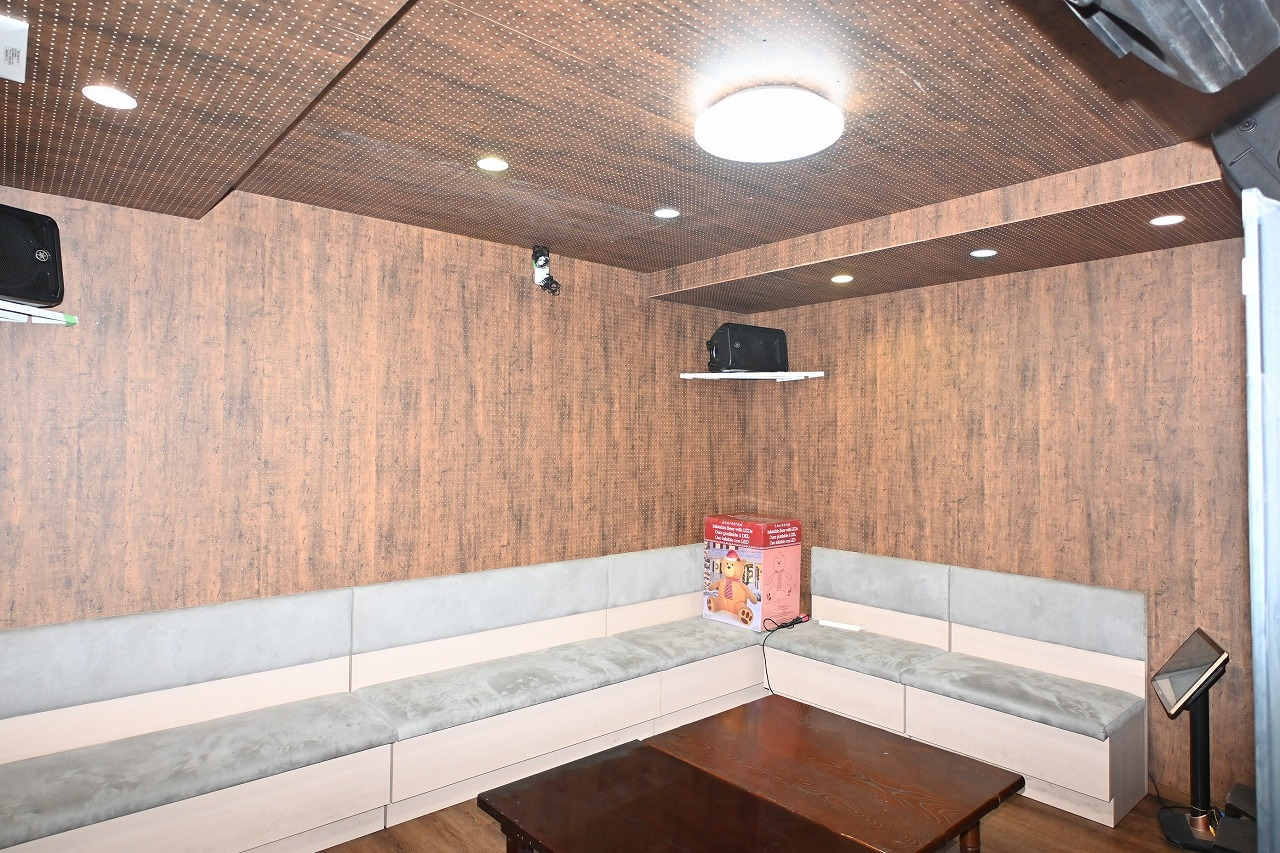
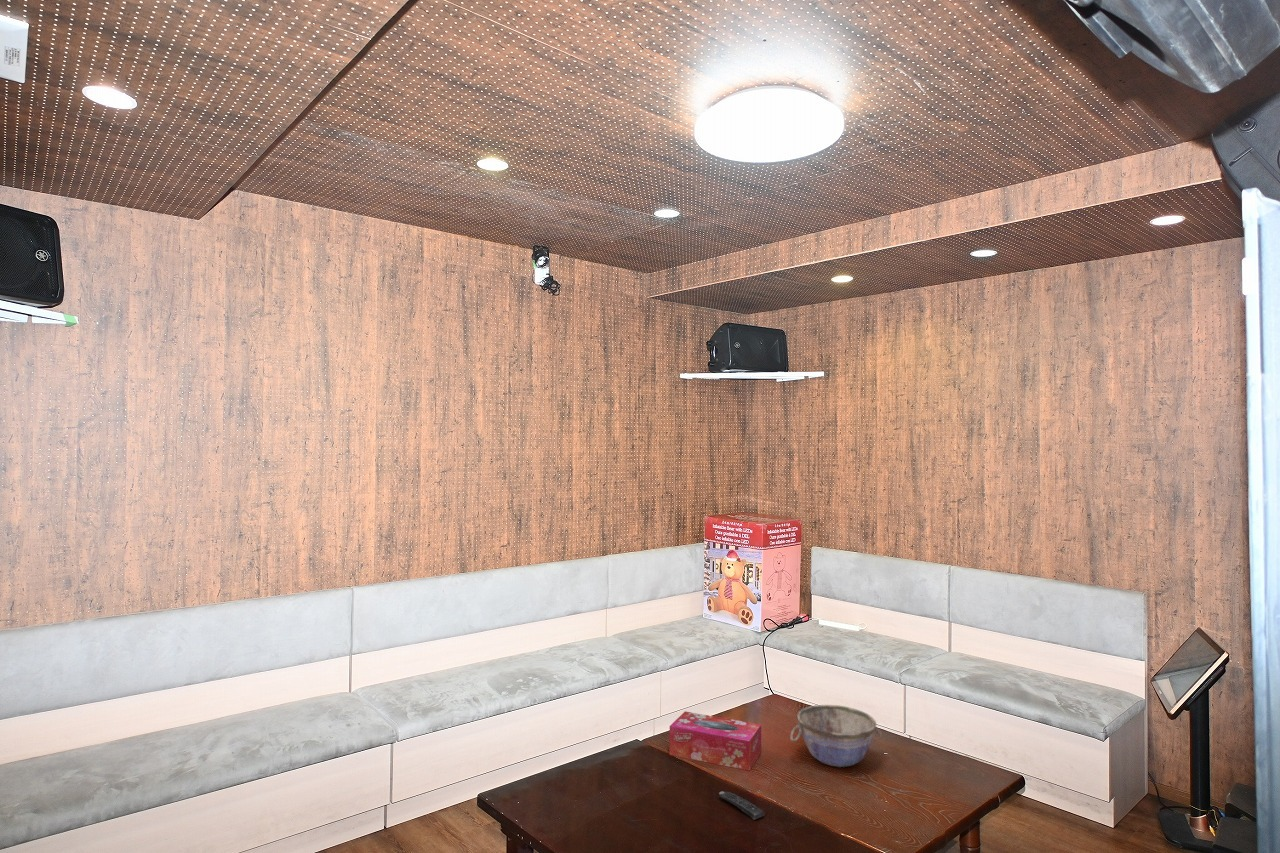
+ bowl (836, 739)
+ remote control (739, 803)
+ tissue box (715, 739)
